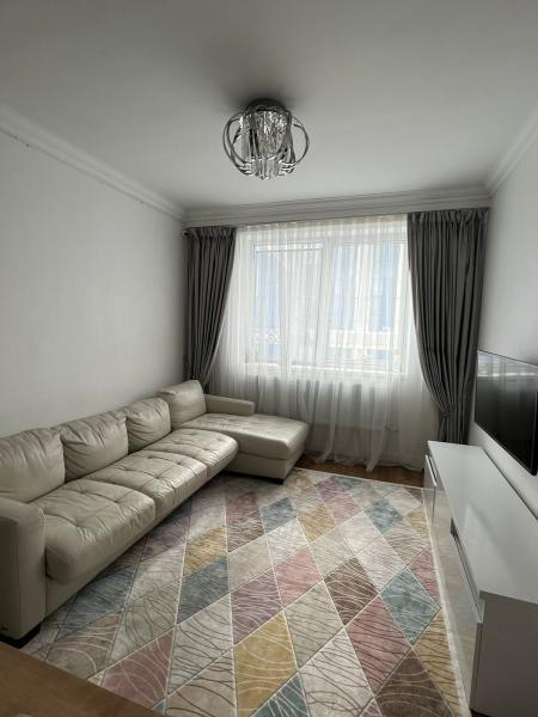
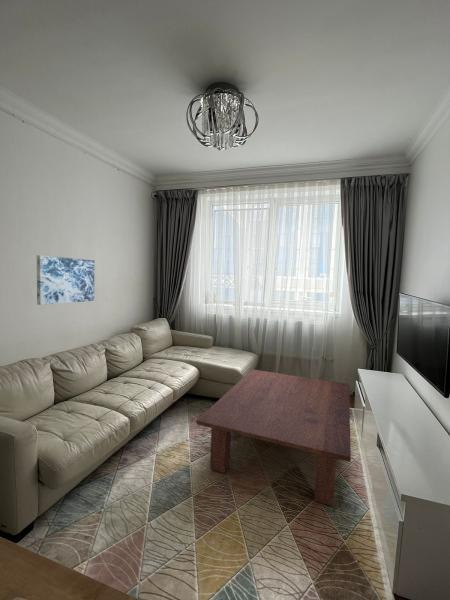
+ coffee table (284, 421)
+ wall art (68, 280)
